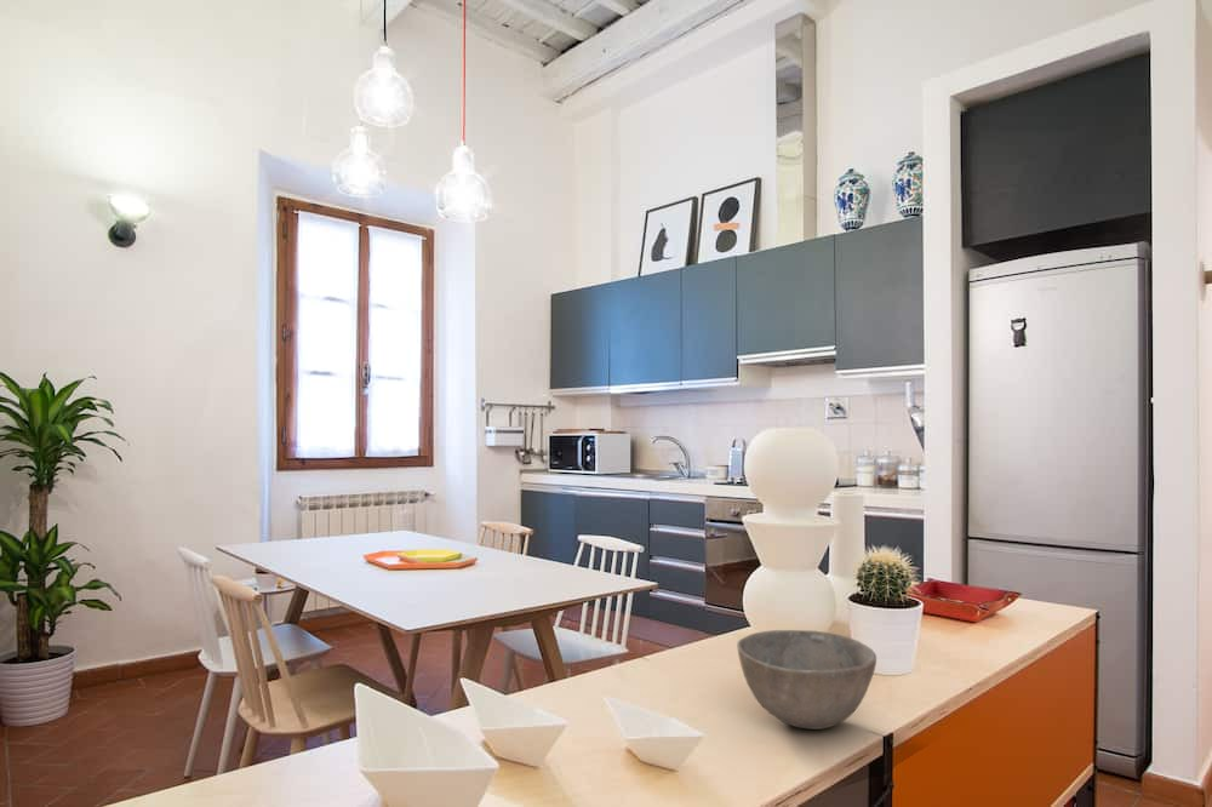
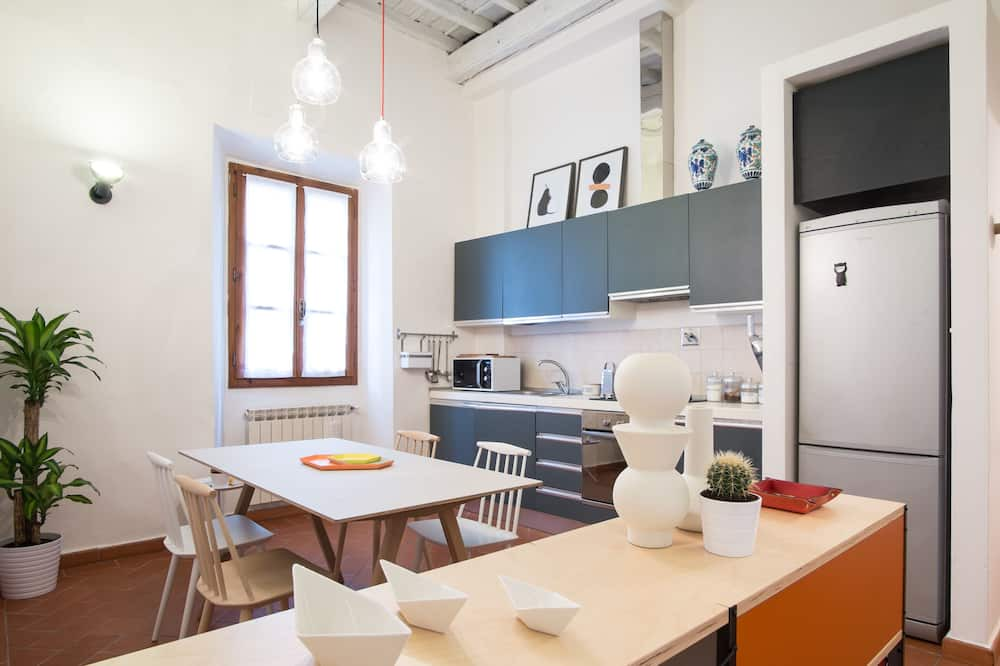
- bowl (805, 683)
